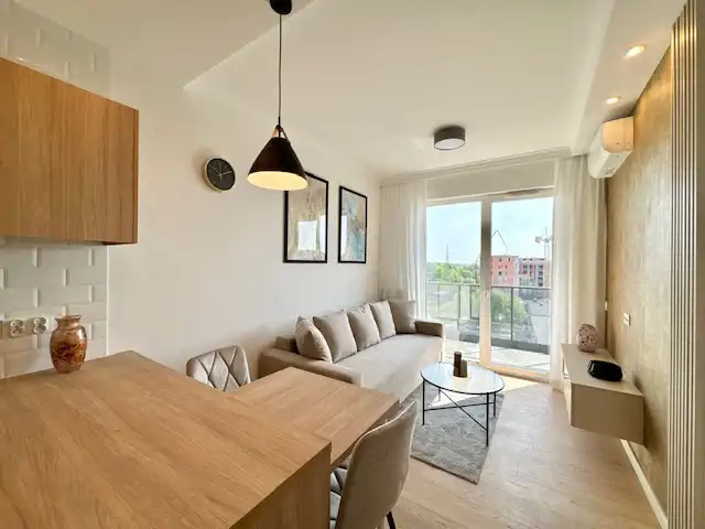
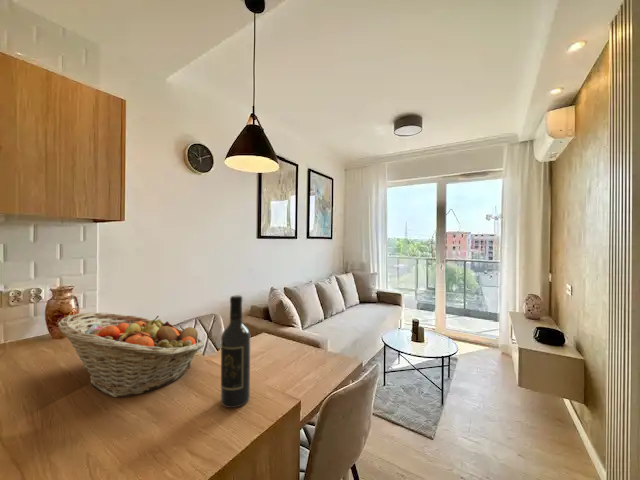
+ wine bottle (235, 348)
+ fruit basket (136, 342)
